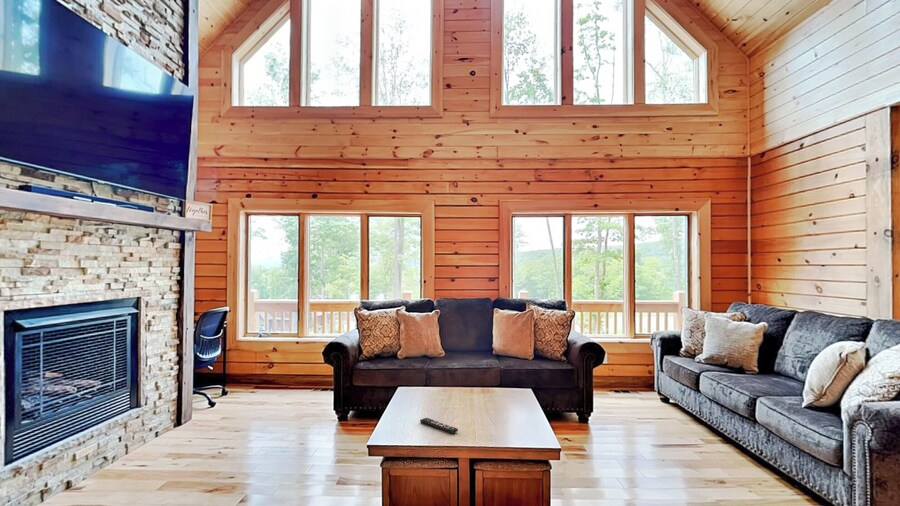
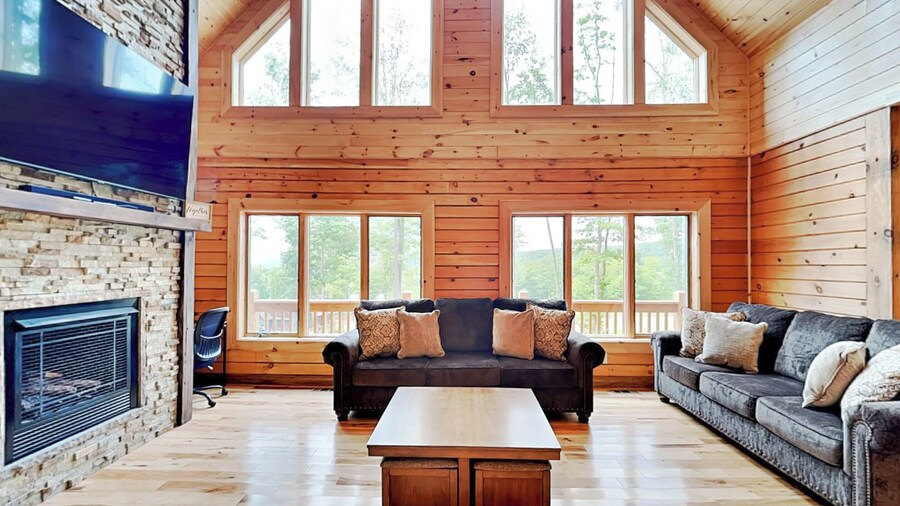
- remote control (438, 425)
